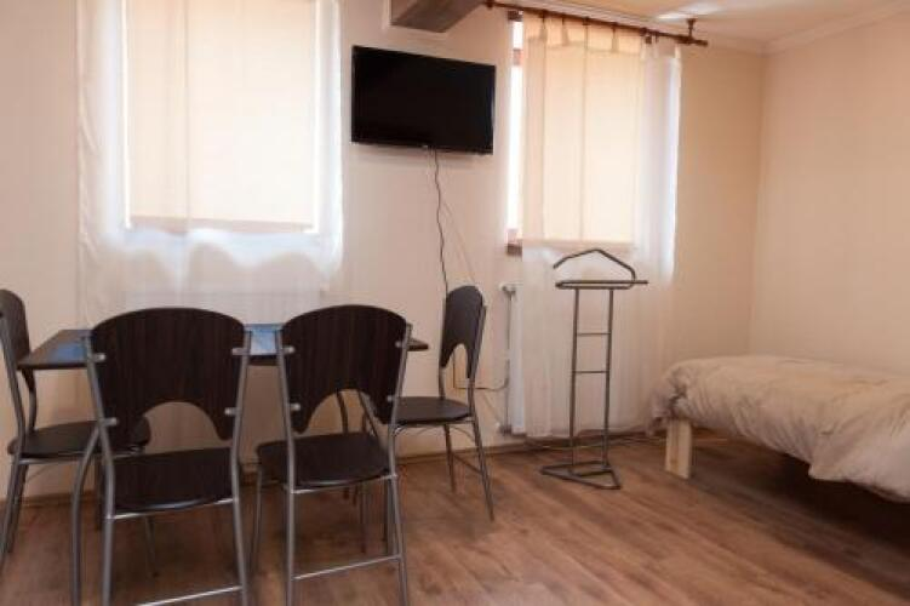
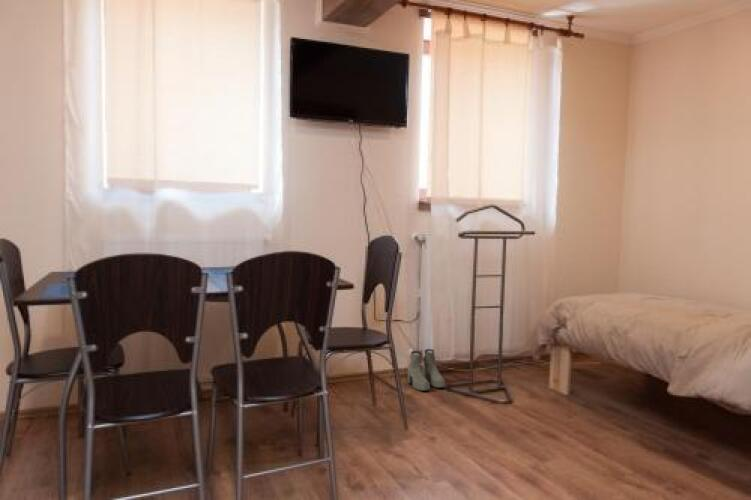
+ boots (426, 368)
